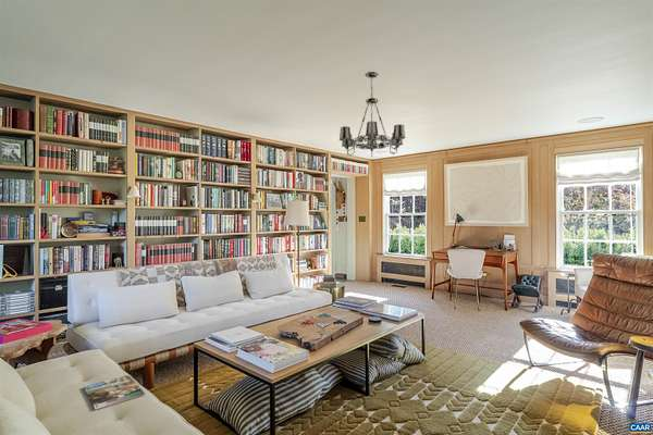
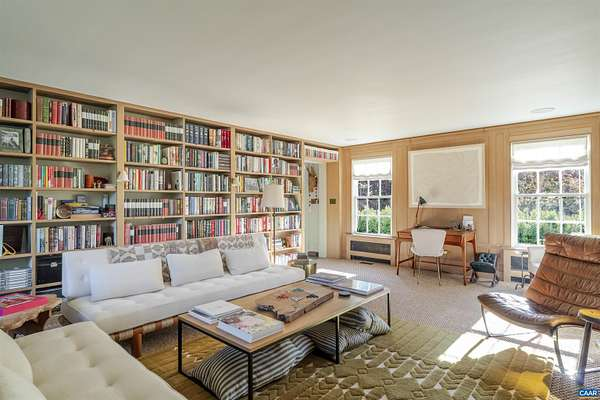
- chandelier (371, 113)
- magazine (113, 390)
